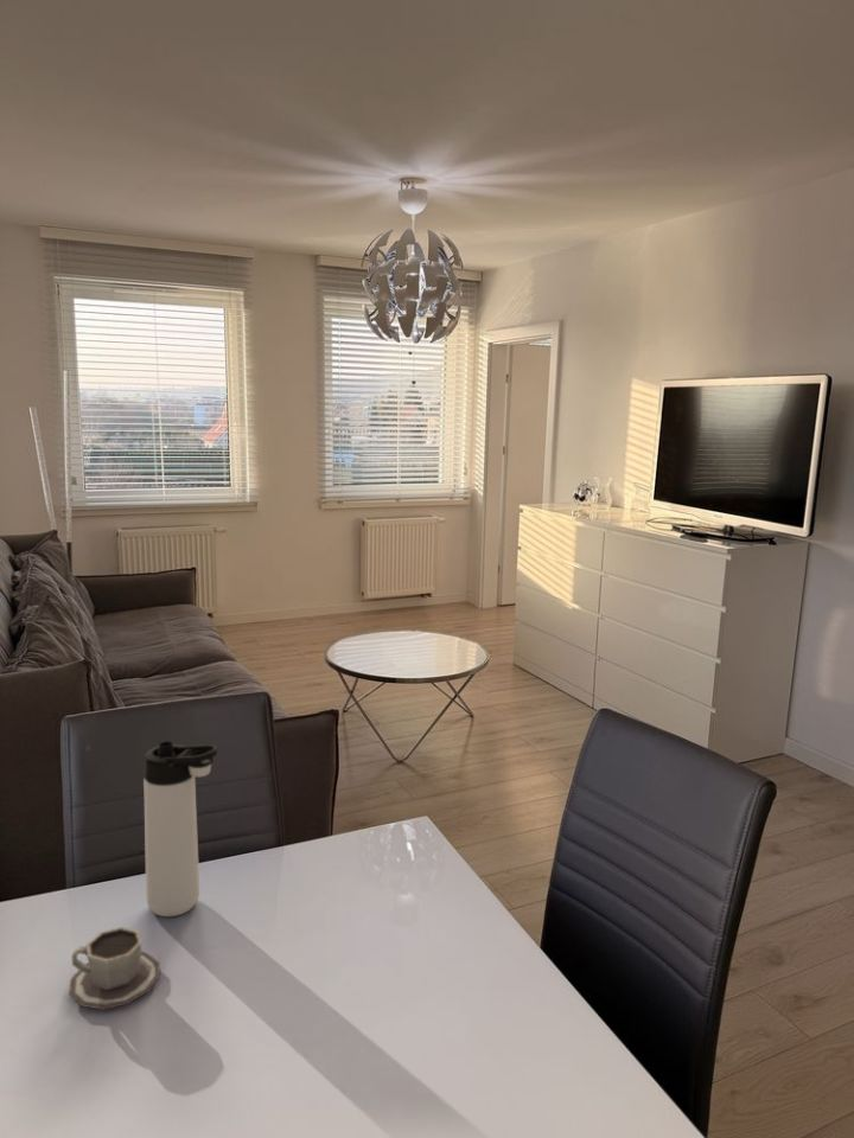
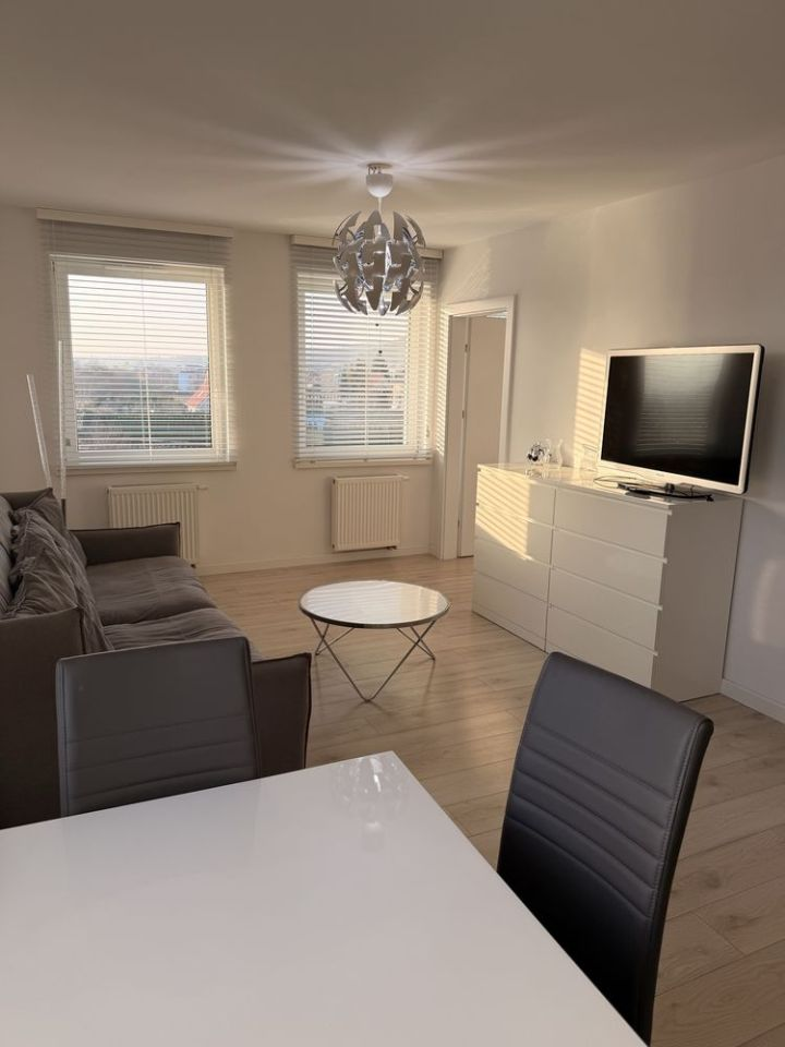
- cup (114, 963)
- thermos bottle (181, 826)
